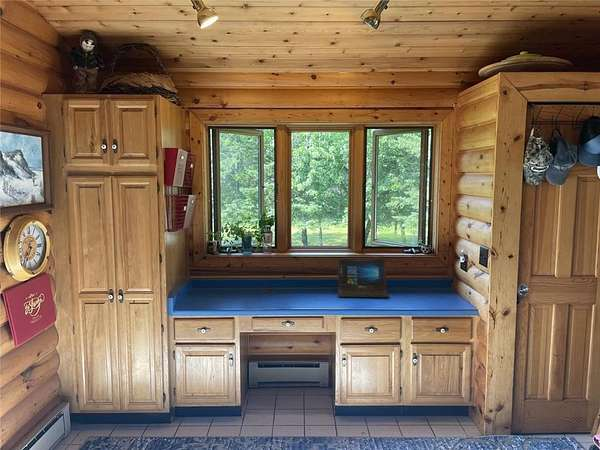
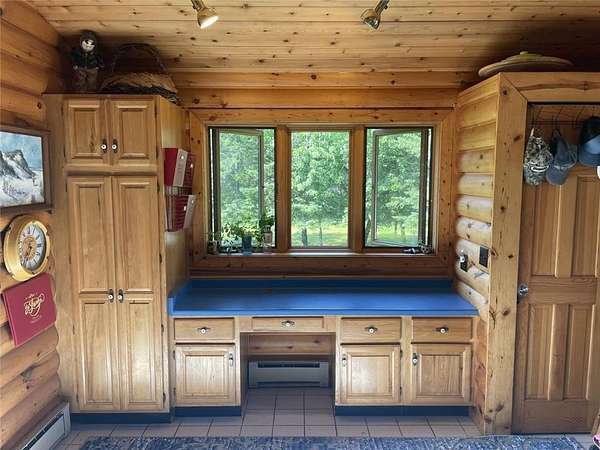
- laptop (362, 277)
